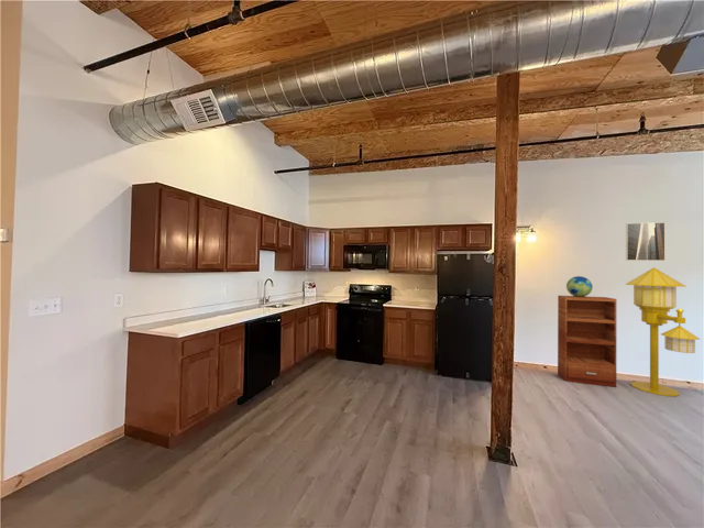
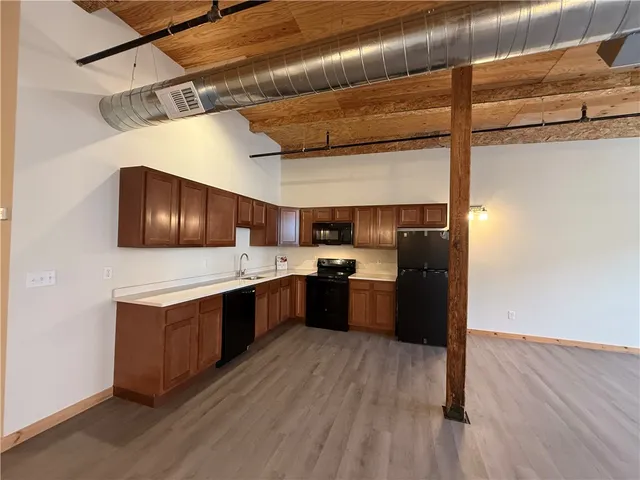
- floor lamp (663, 332)
- globe (579, 286)
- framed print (645, 241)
- bookshelf (585, 339)
